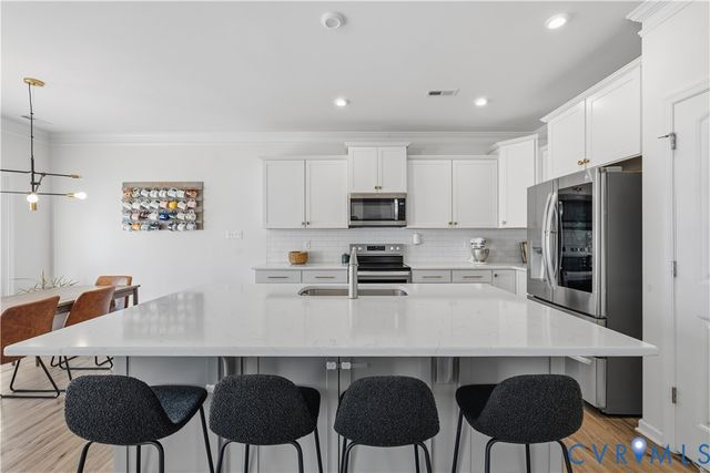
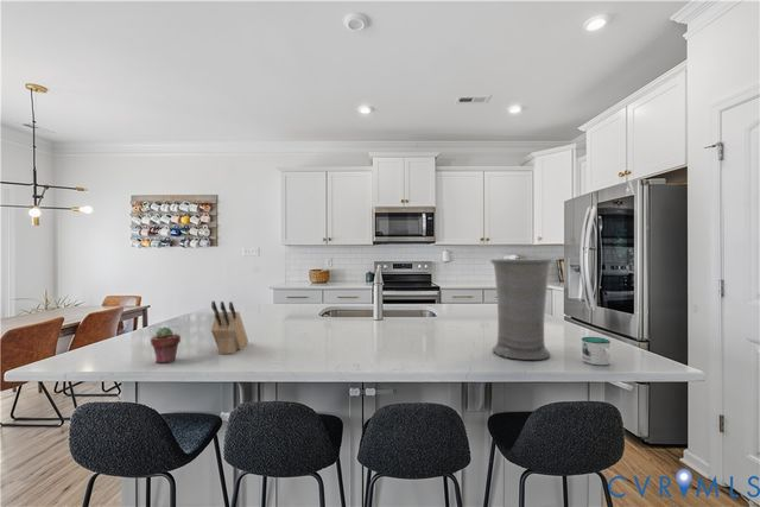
+ potted succulent (165, 343)
+ mug (597, 351)
+ knife block (229, 323)
+ vase (520, 305)
